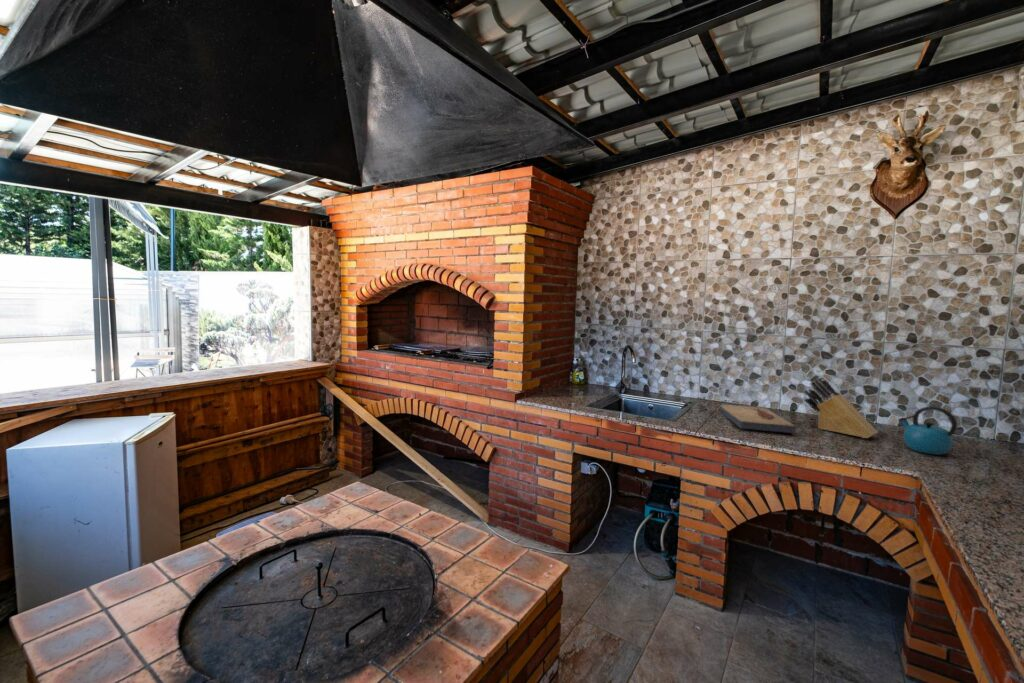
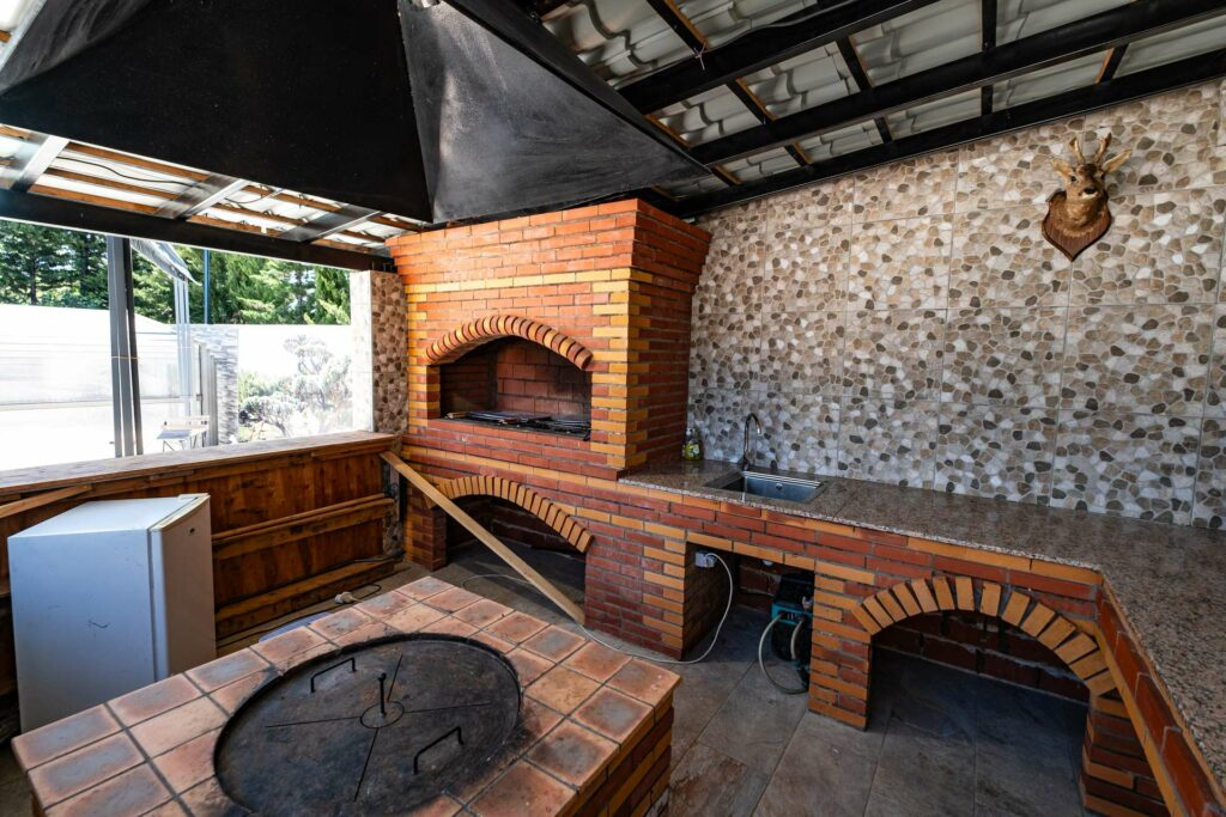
- knife block (839, 405)
- fish fossil (753, 417)
- kettle (925, 428)
